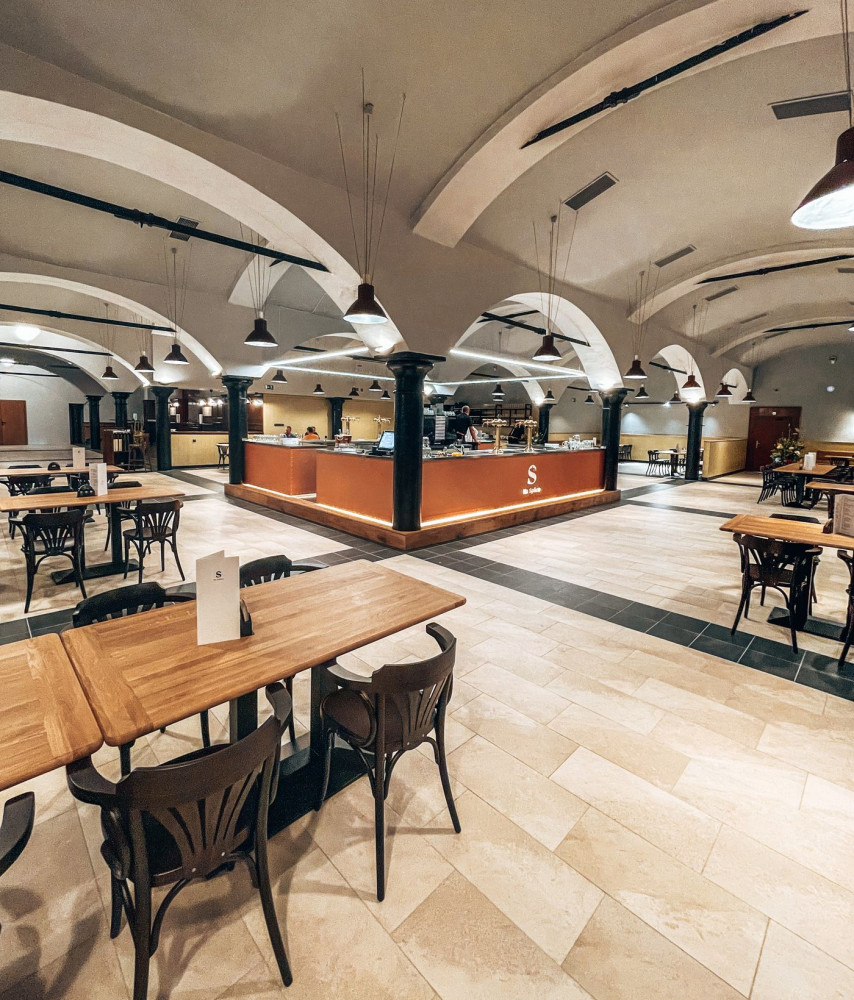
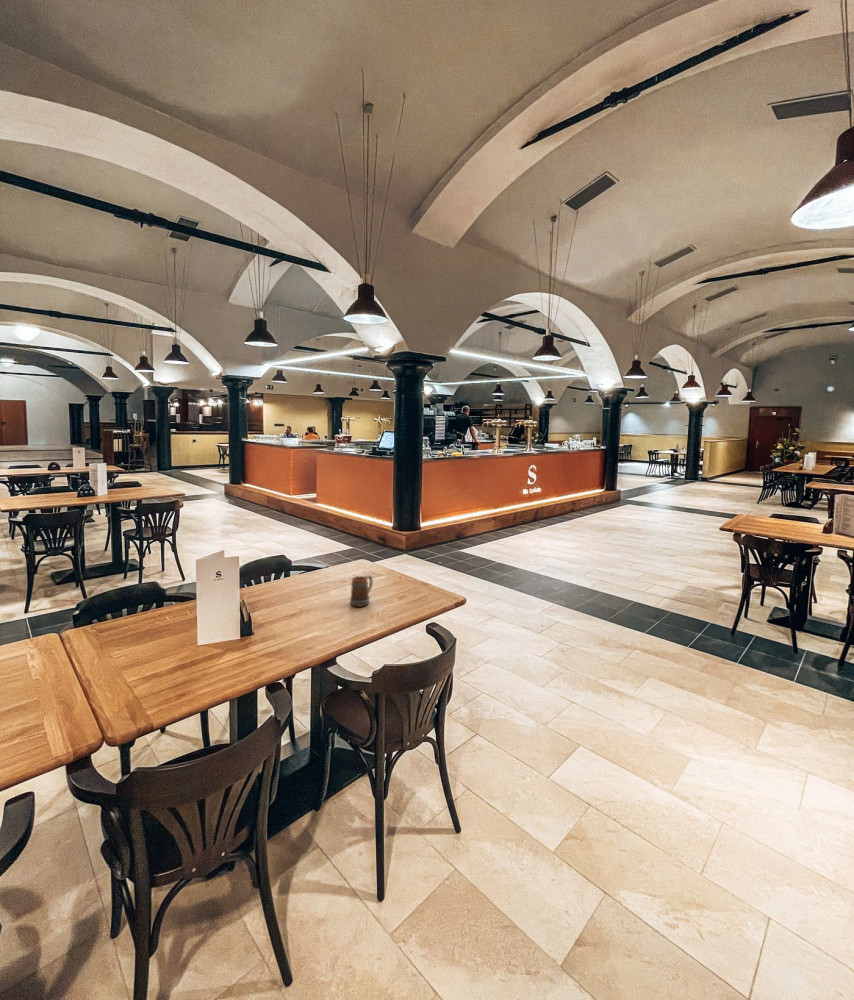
+ beer mug (362, 589)
